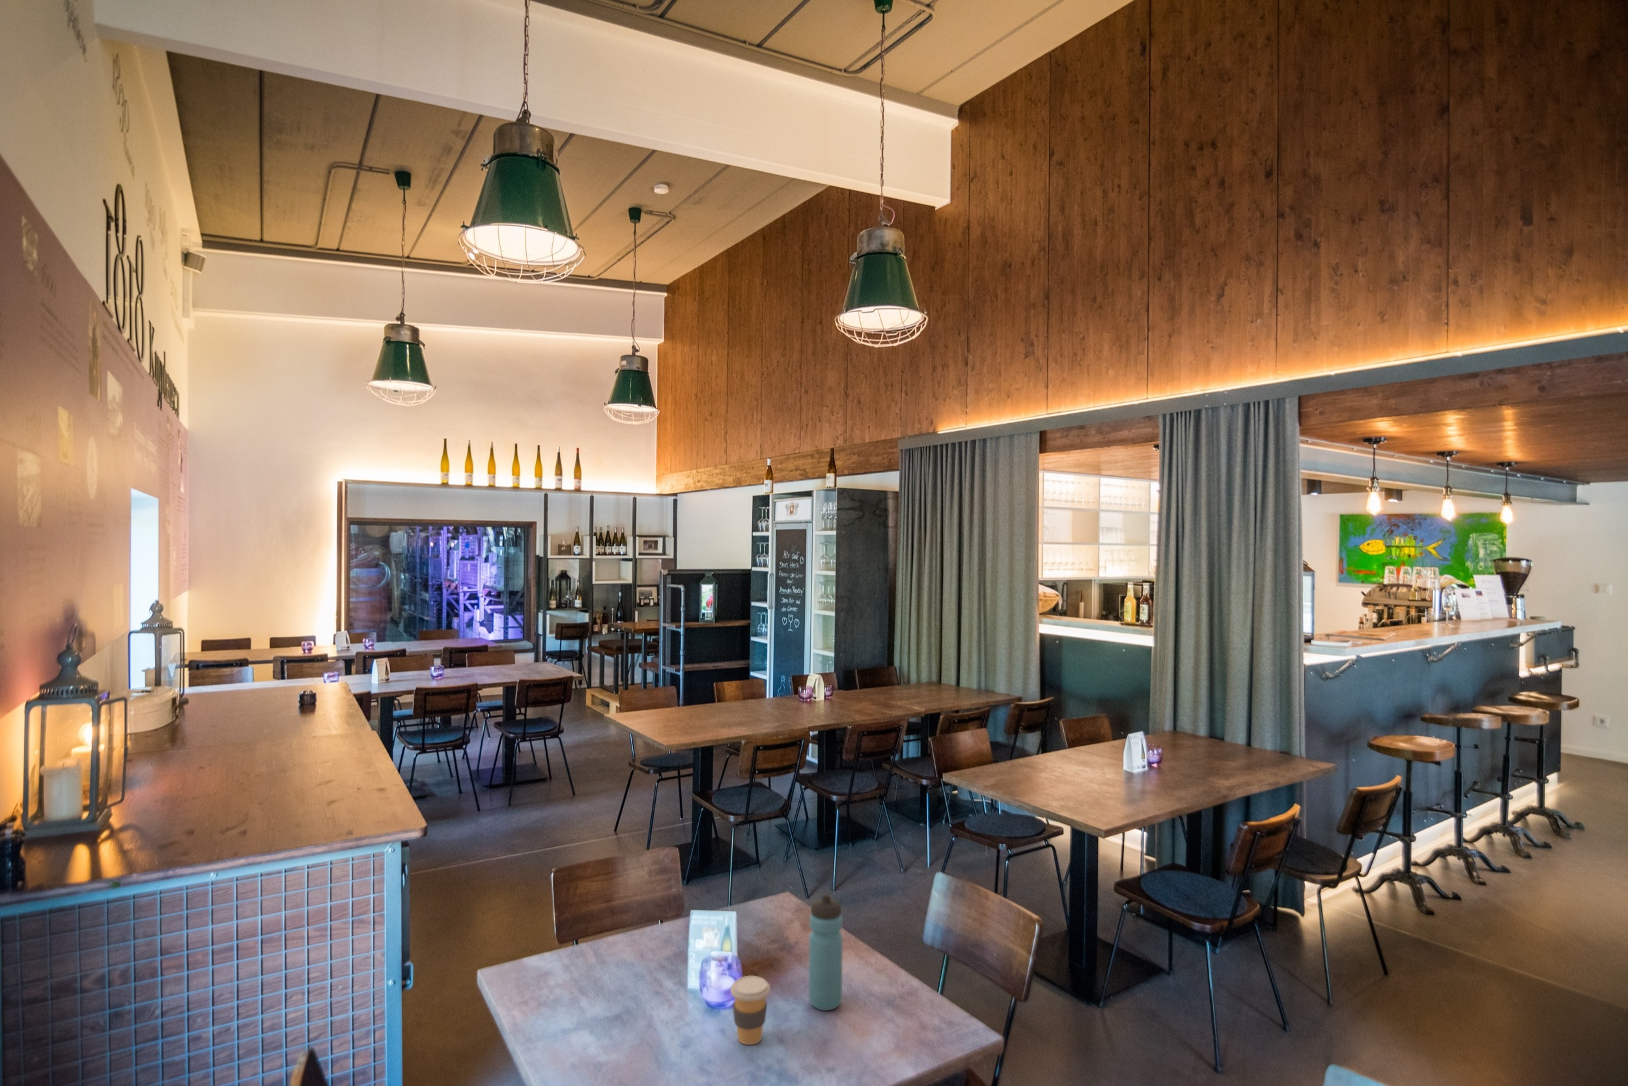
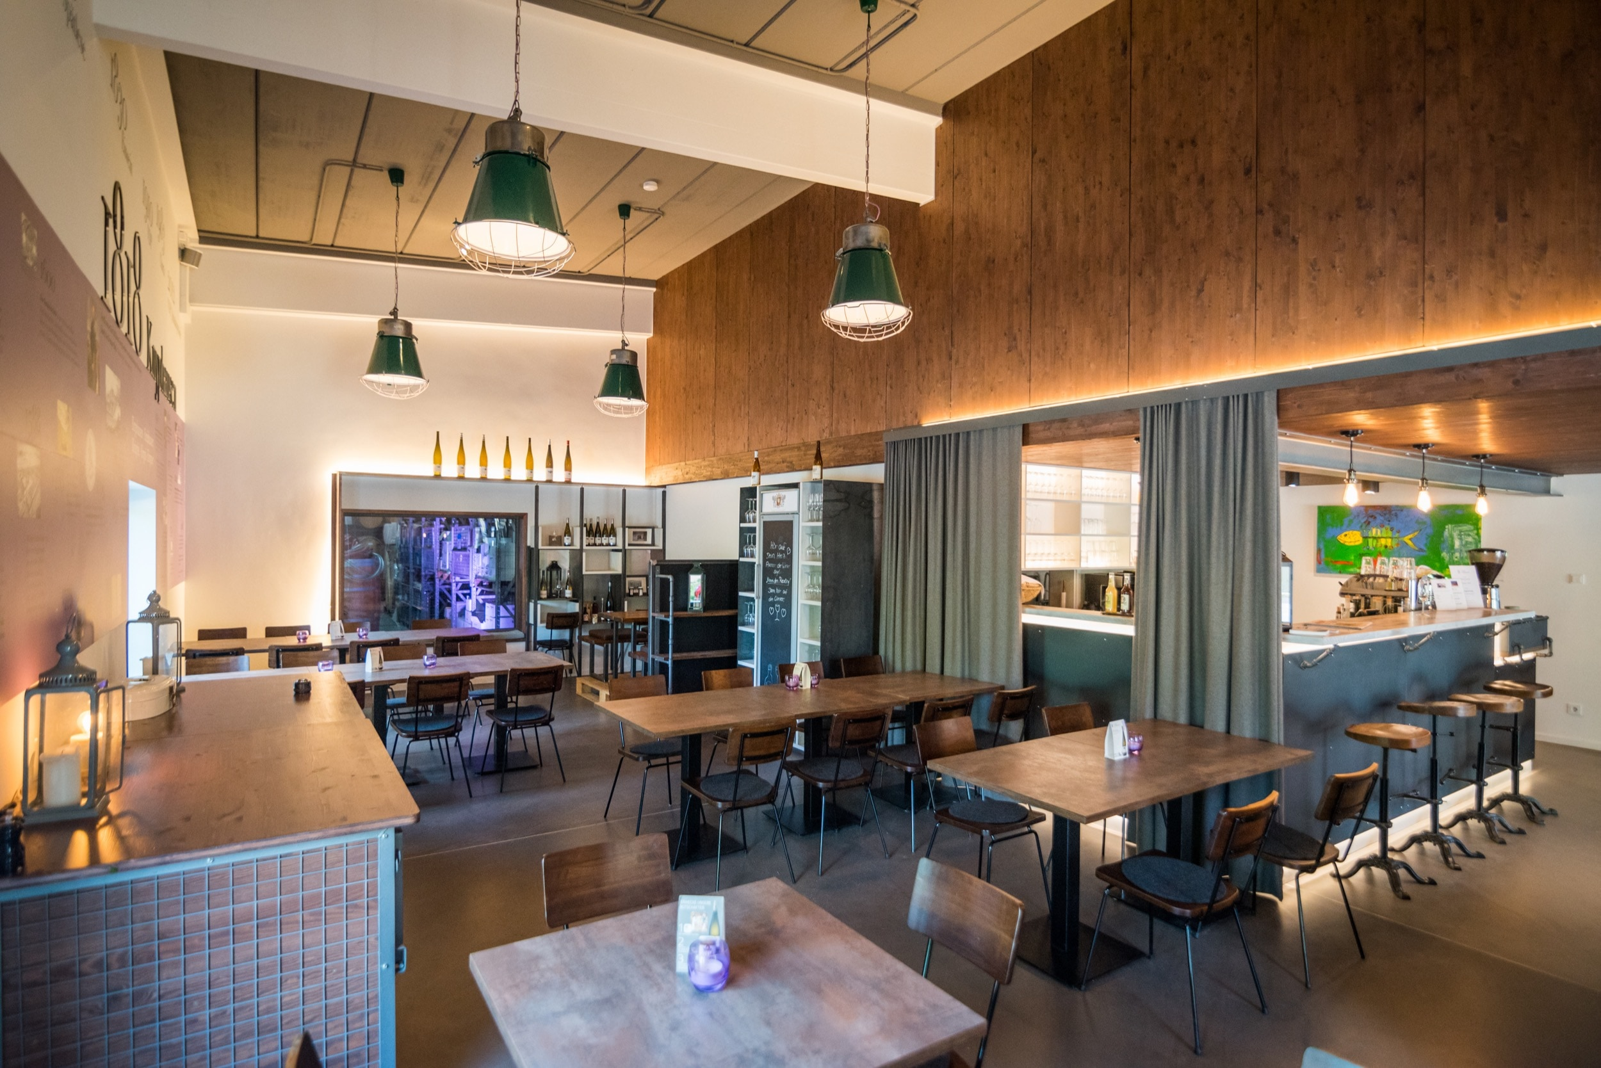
- water bottle (826, 949)
- coffee cup (749, 1011)
